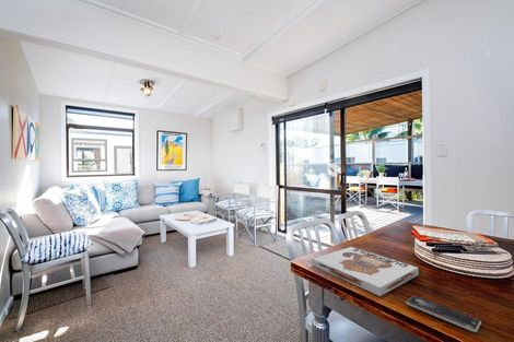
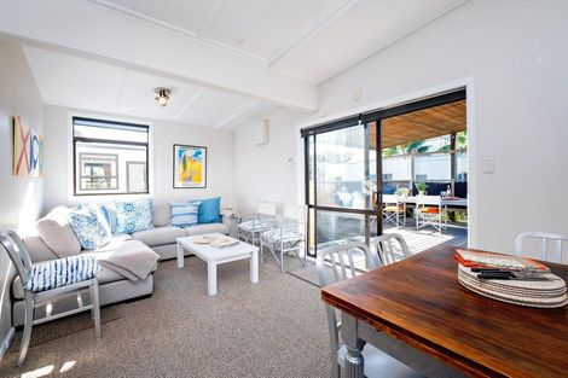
- smartphone (441, 311)
- board game (362, 266)
